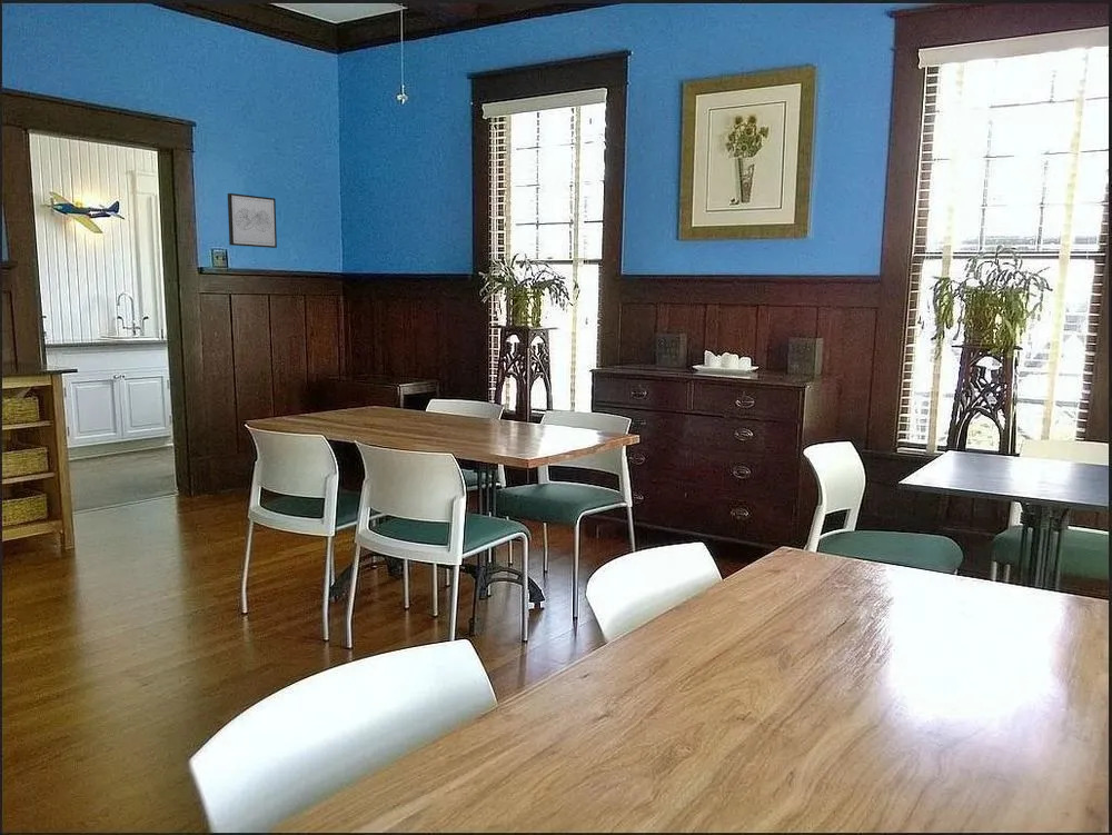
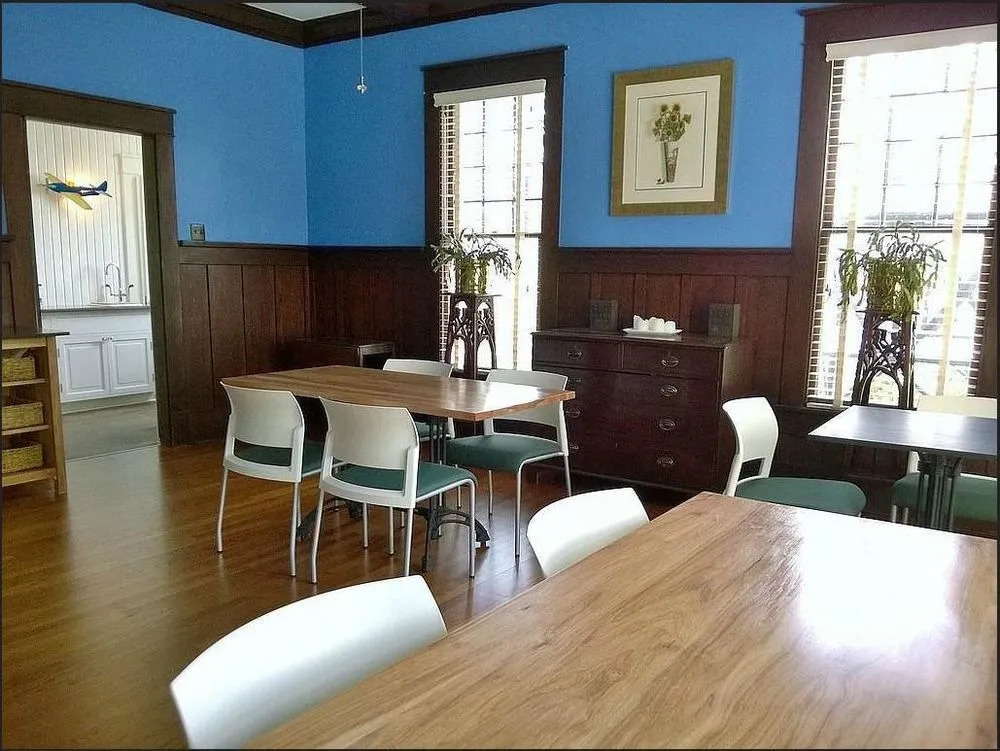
- wall art (252, 221)
